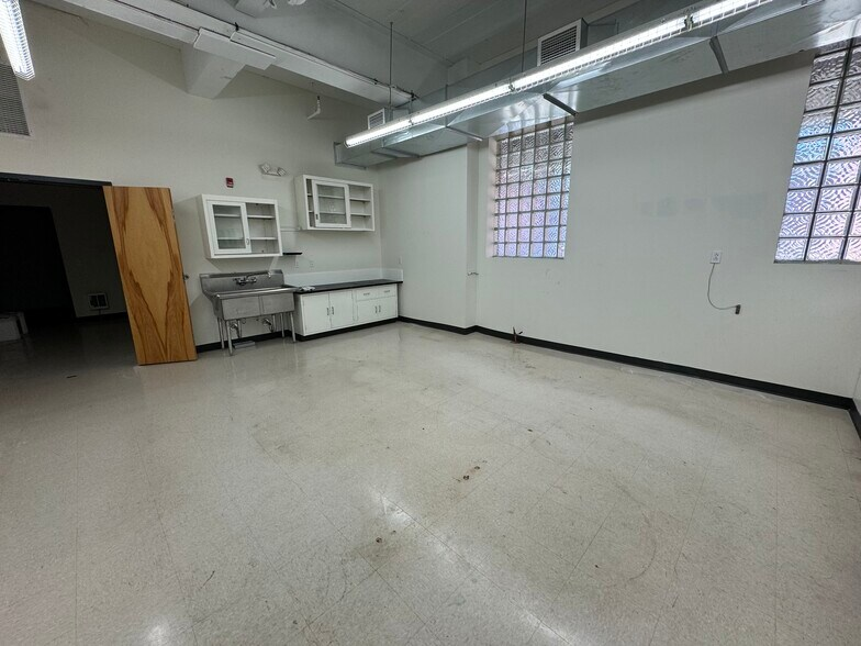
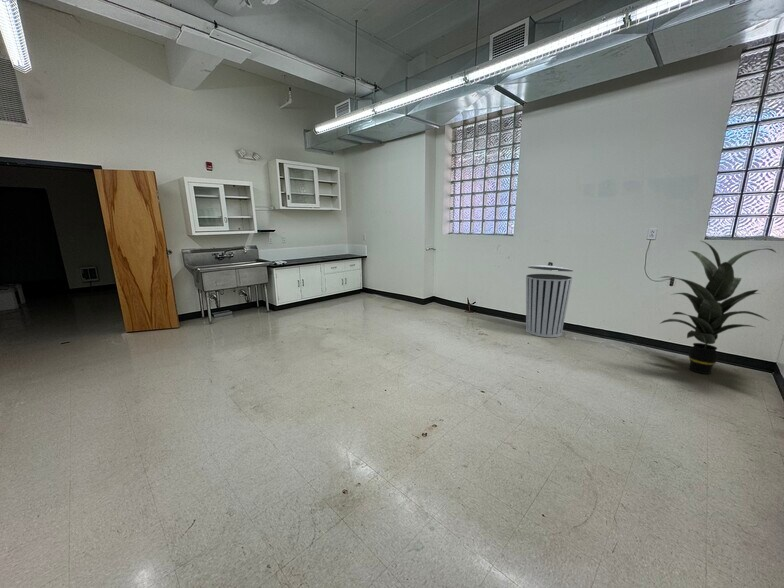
+ trash can (546, 297)
+ indoor plant (705, 307)
